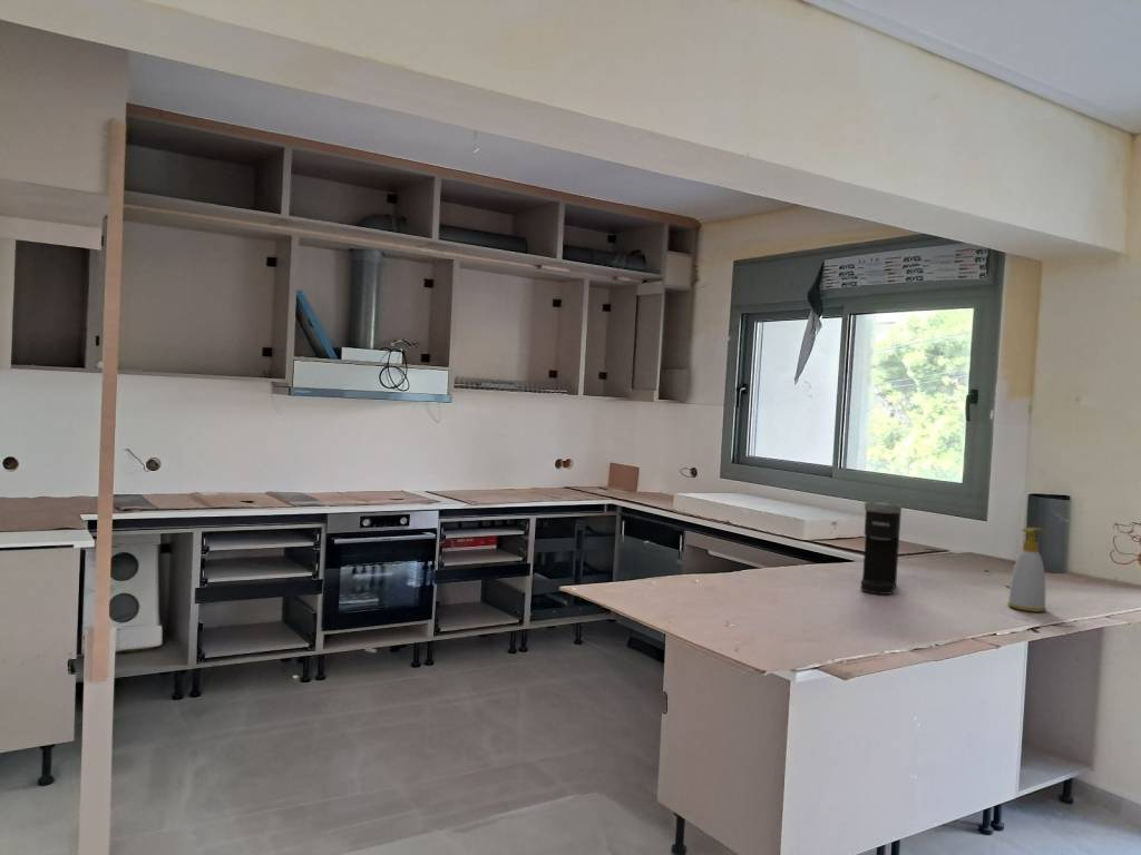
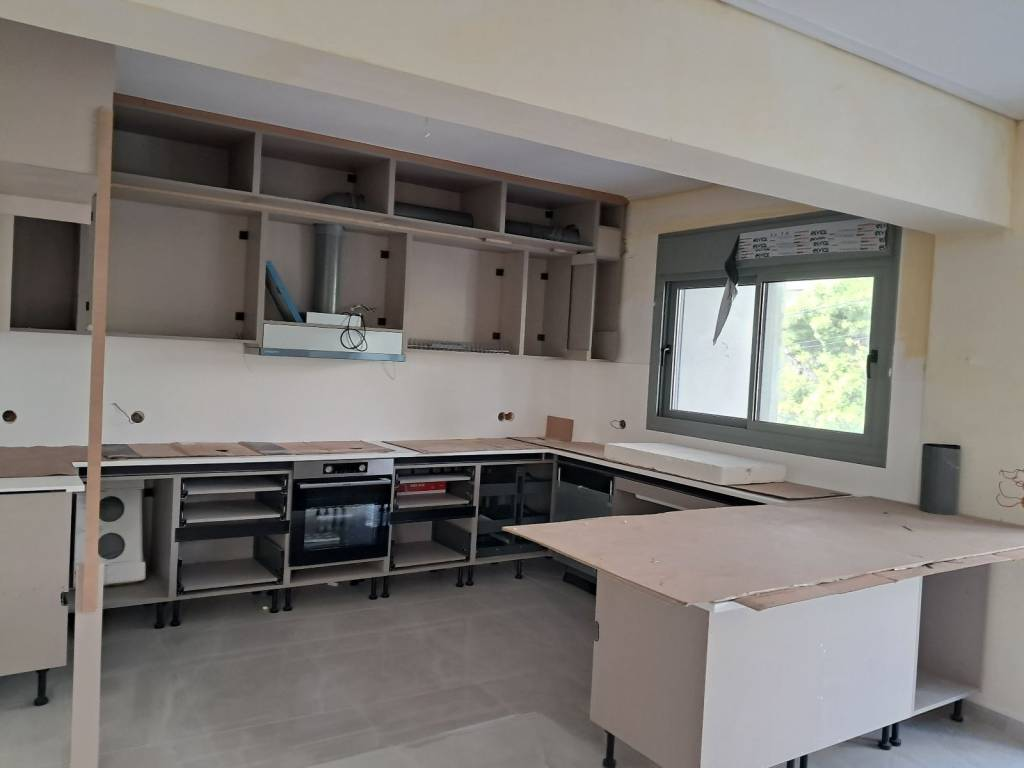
- coffee maker (881, 544)
- soap bottle (1030, 568)
